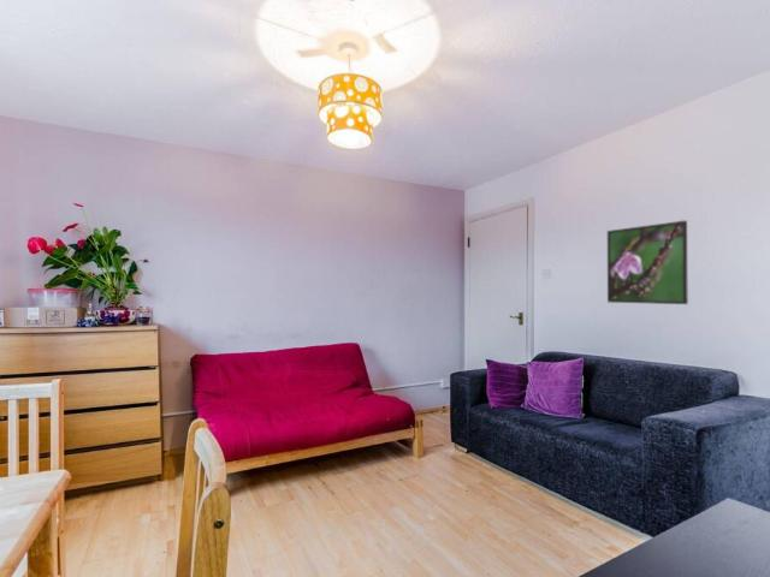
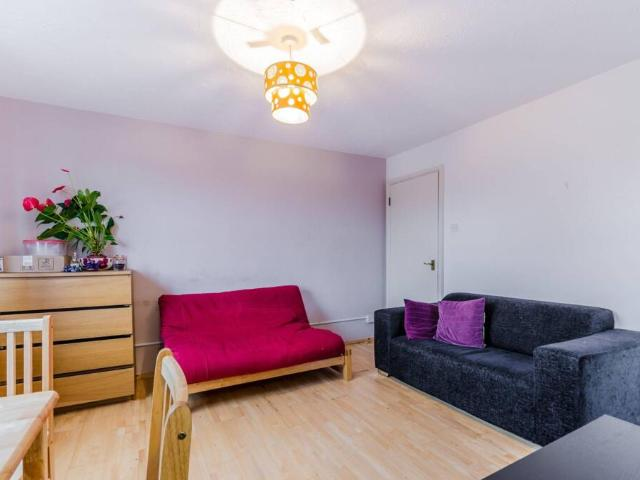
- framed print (644, 264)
